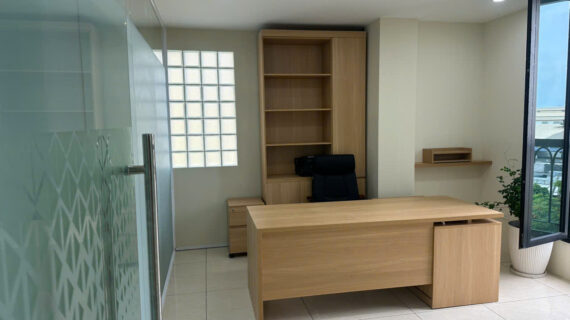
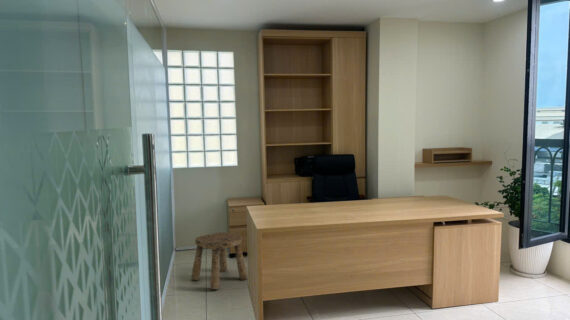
+ stool (219, 258)
